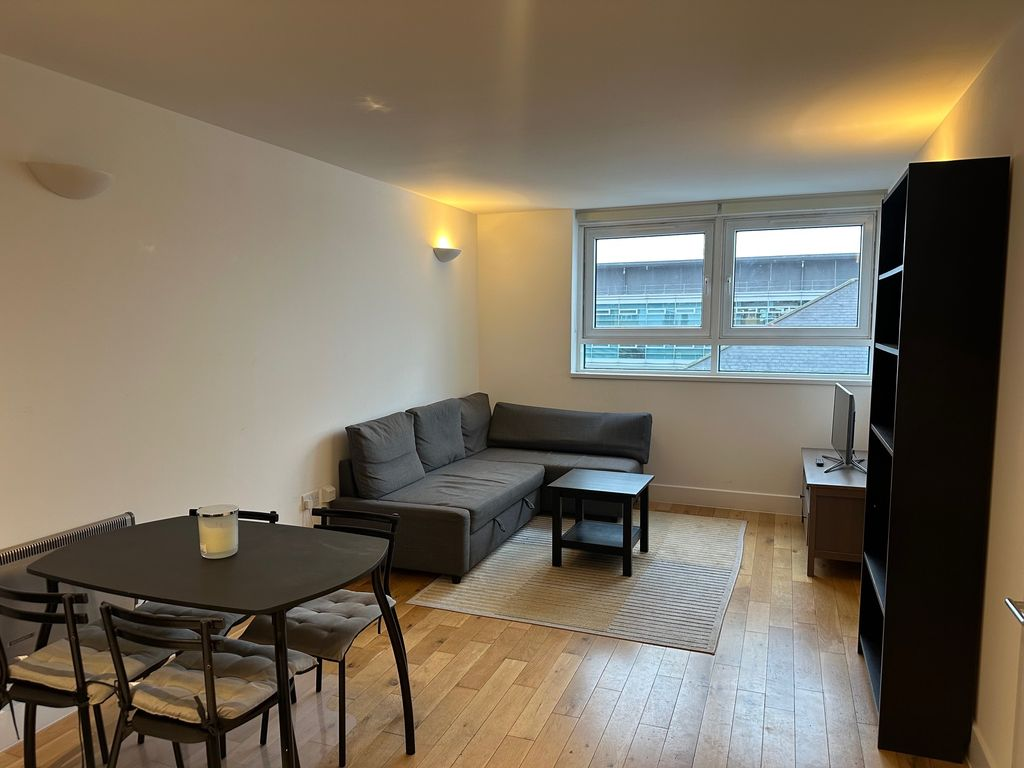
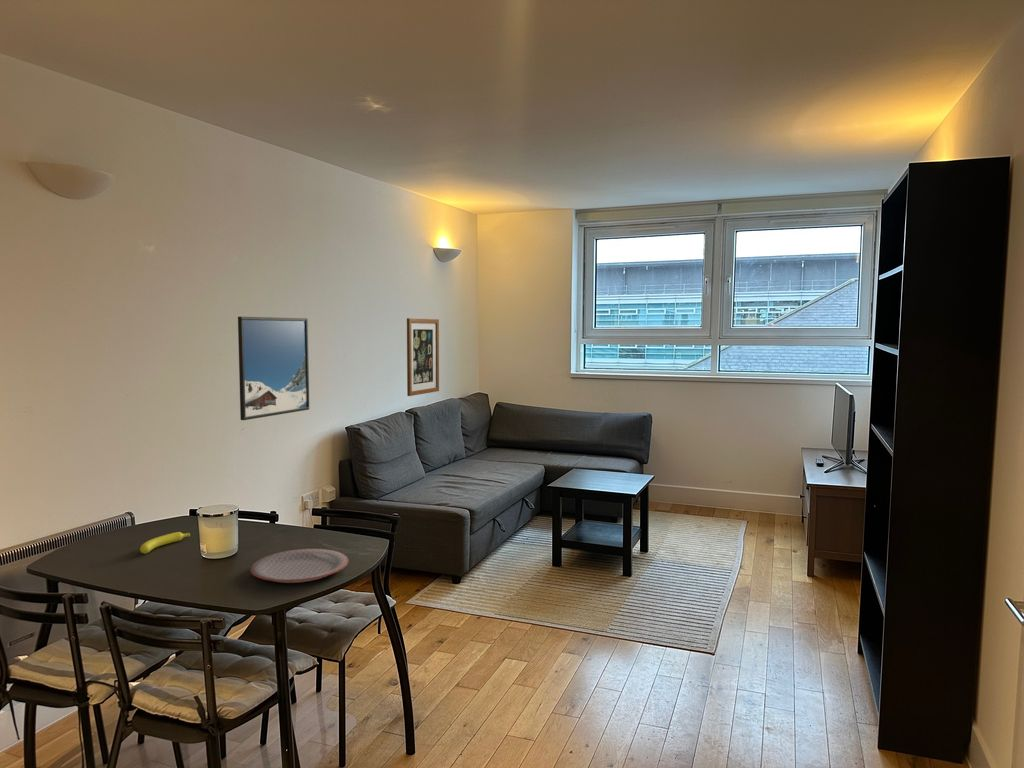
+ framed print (276, 366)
+ banana (163, 541)
+ wall art (423, 356)
+ plate (300, 567)
